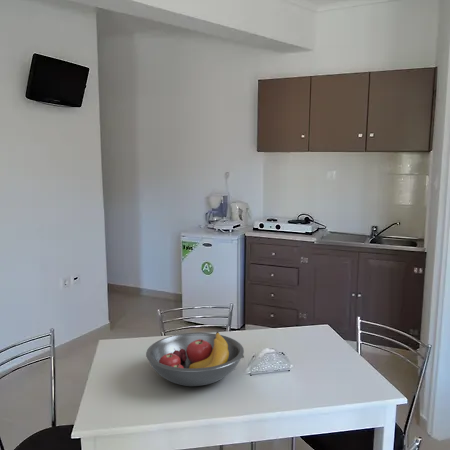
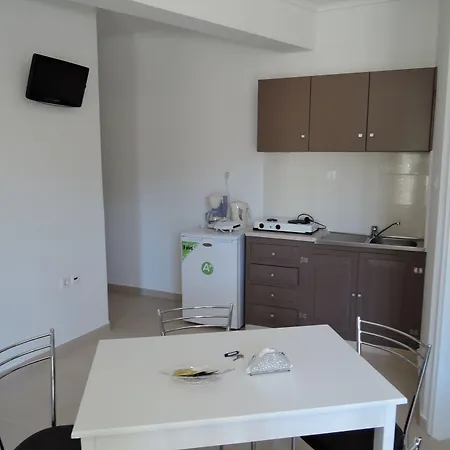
- fruit bowl (195, 359)
